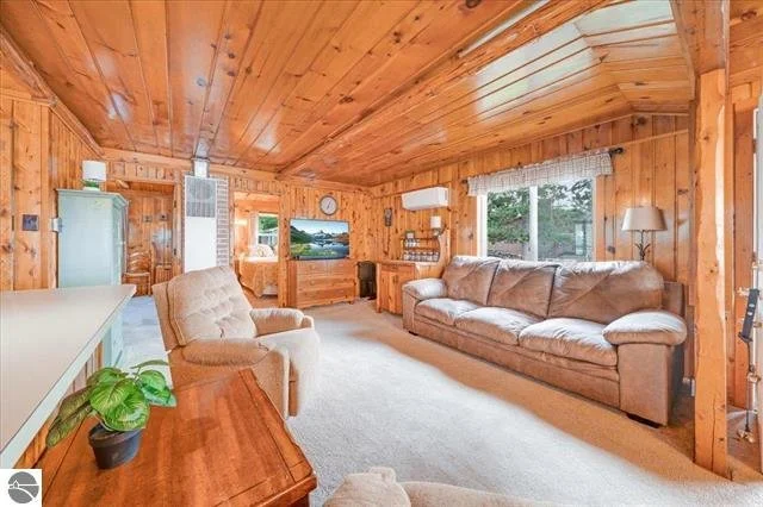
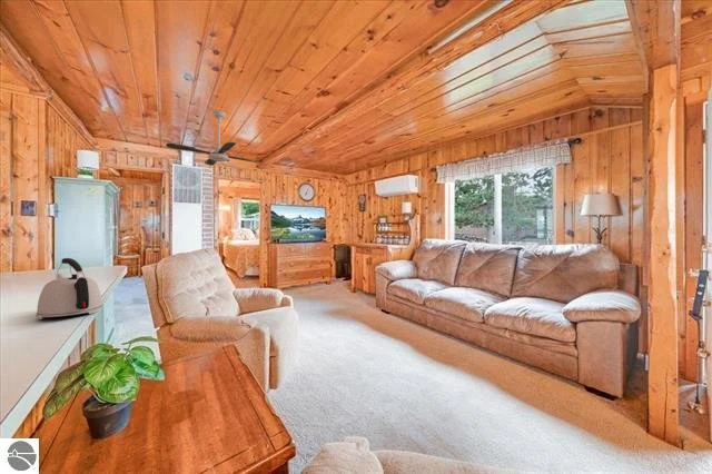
+ kettle (70, 285)
+ ceiling fan (218, 136)
